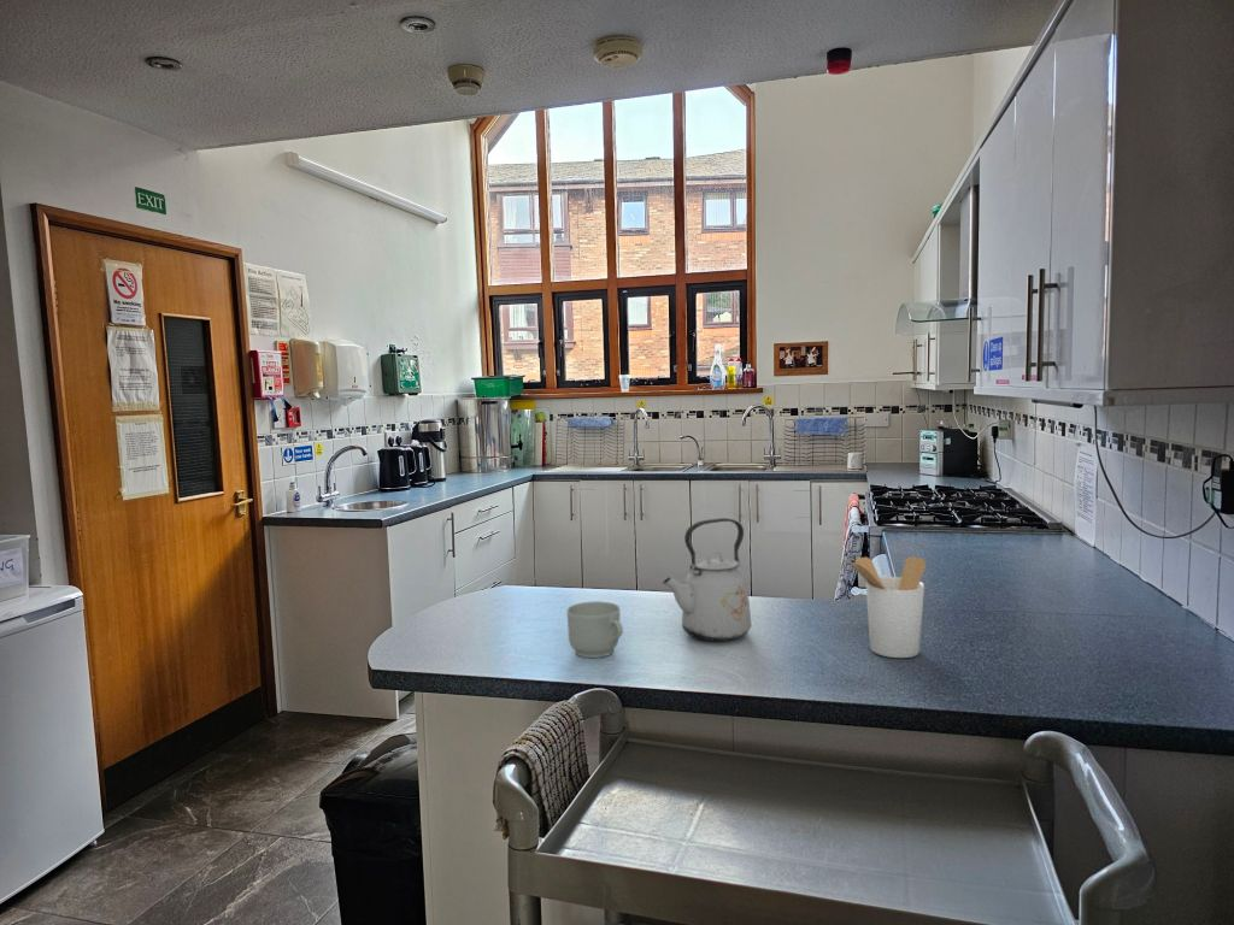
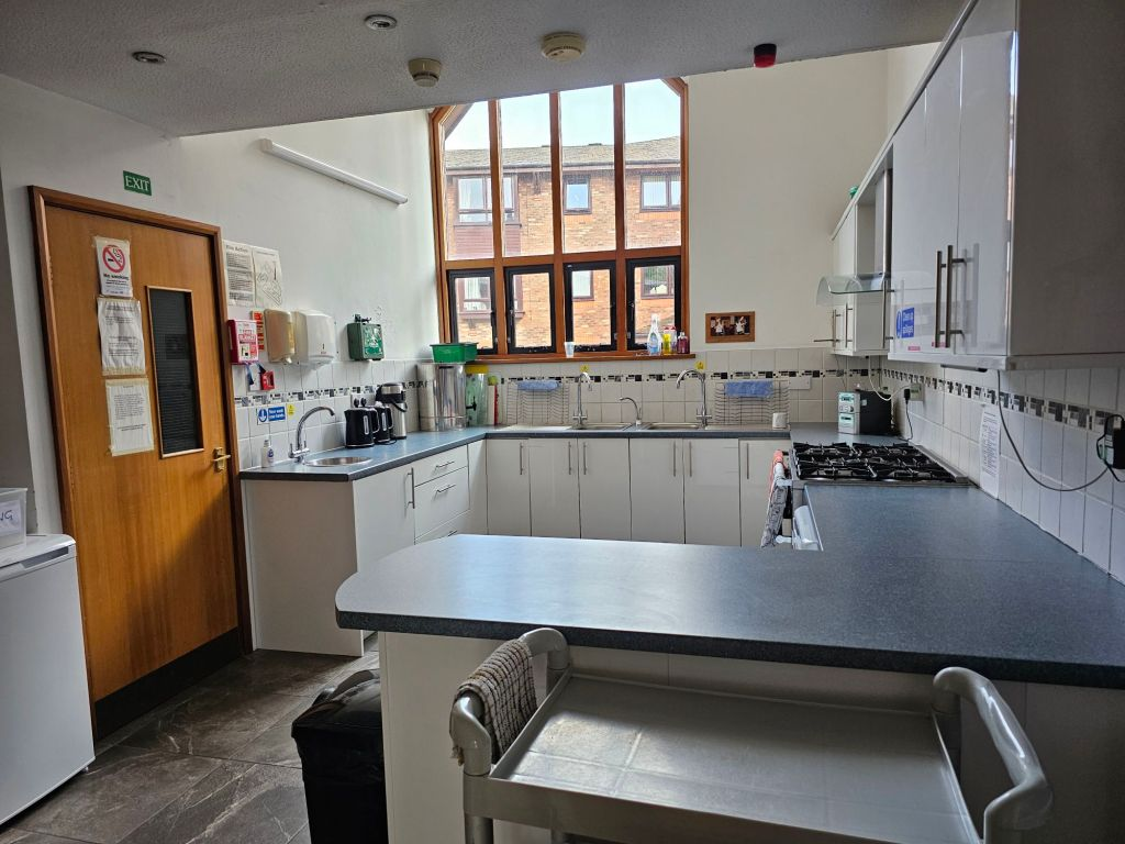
- utensil holder (882, 602)
- mug (598, 631)
- kettle (704, 578)
